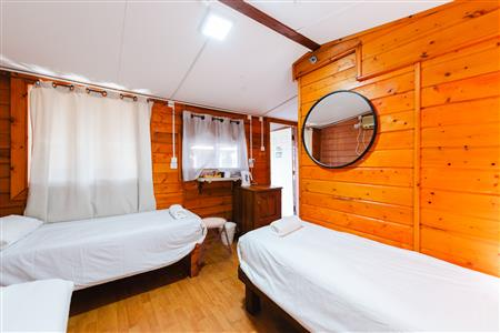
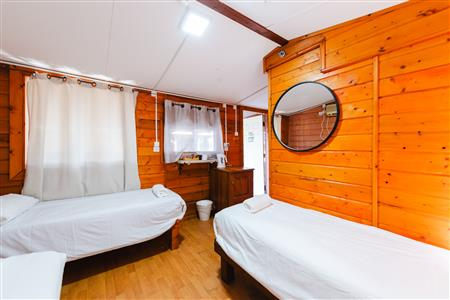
- stool (213, 234)
